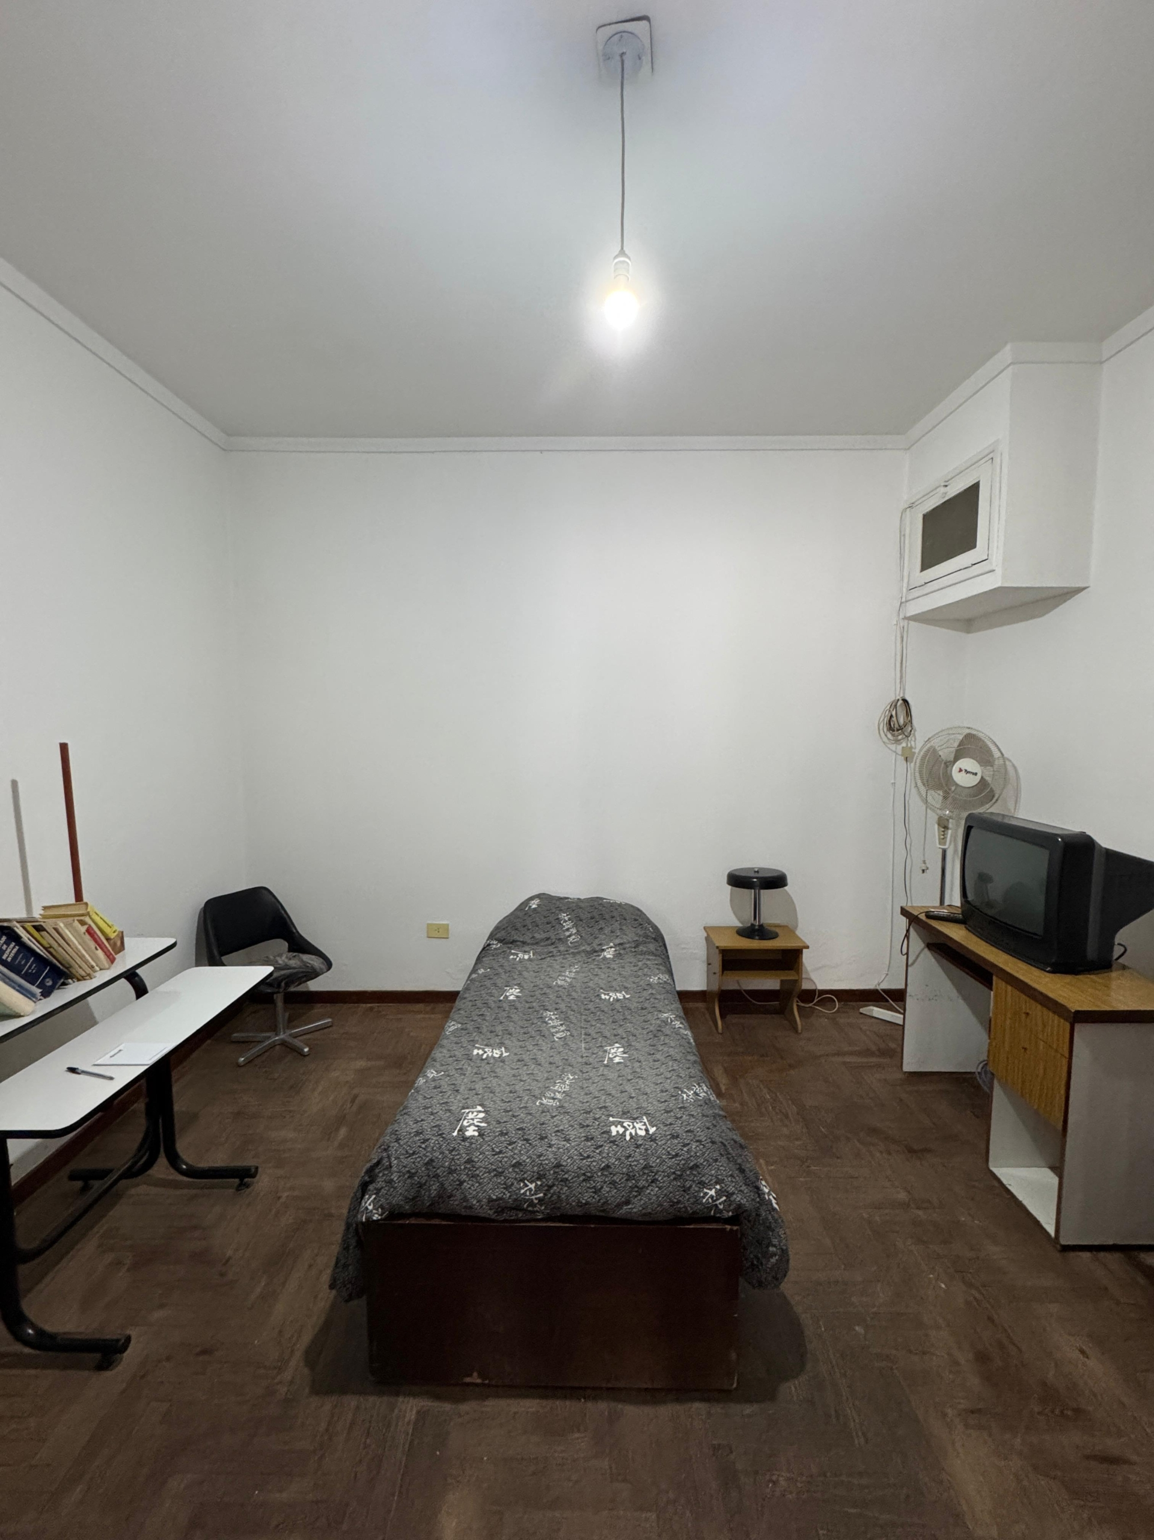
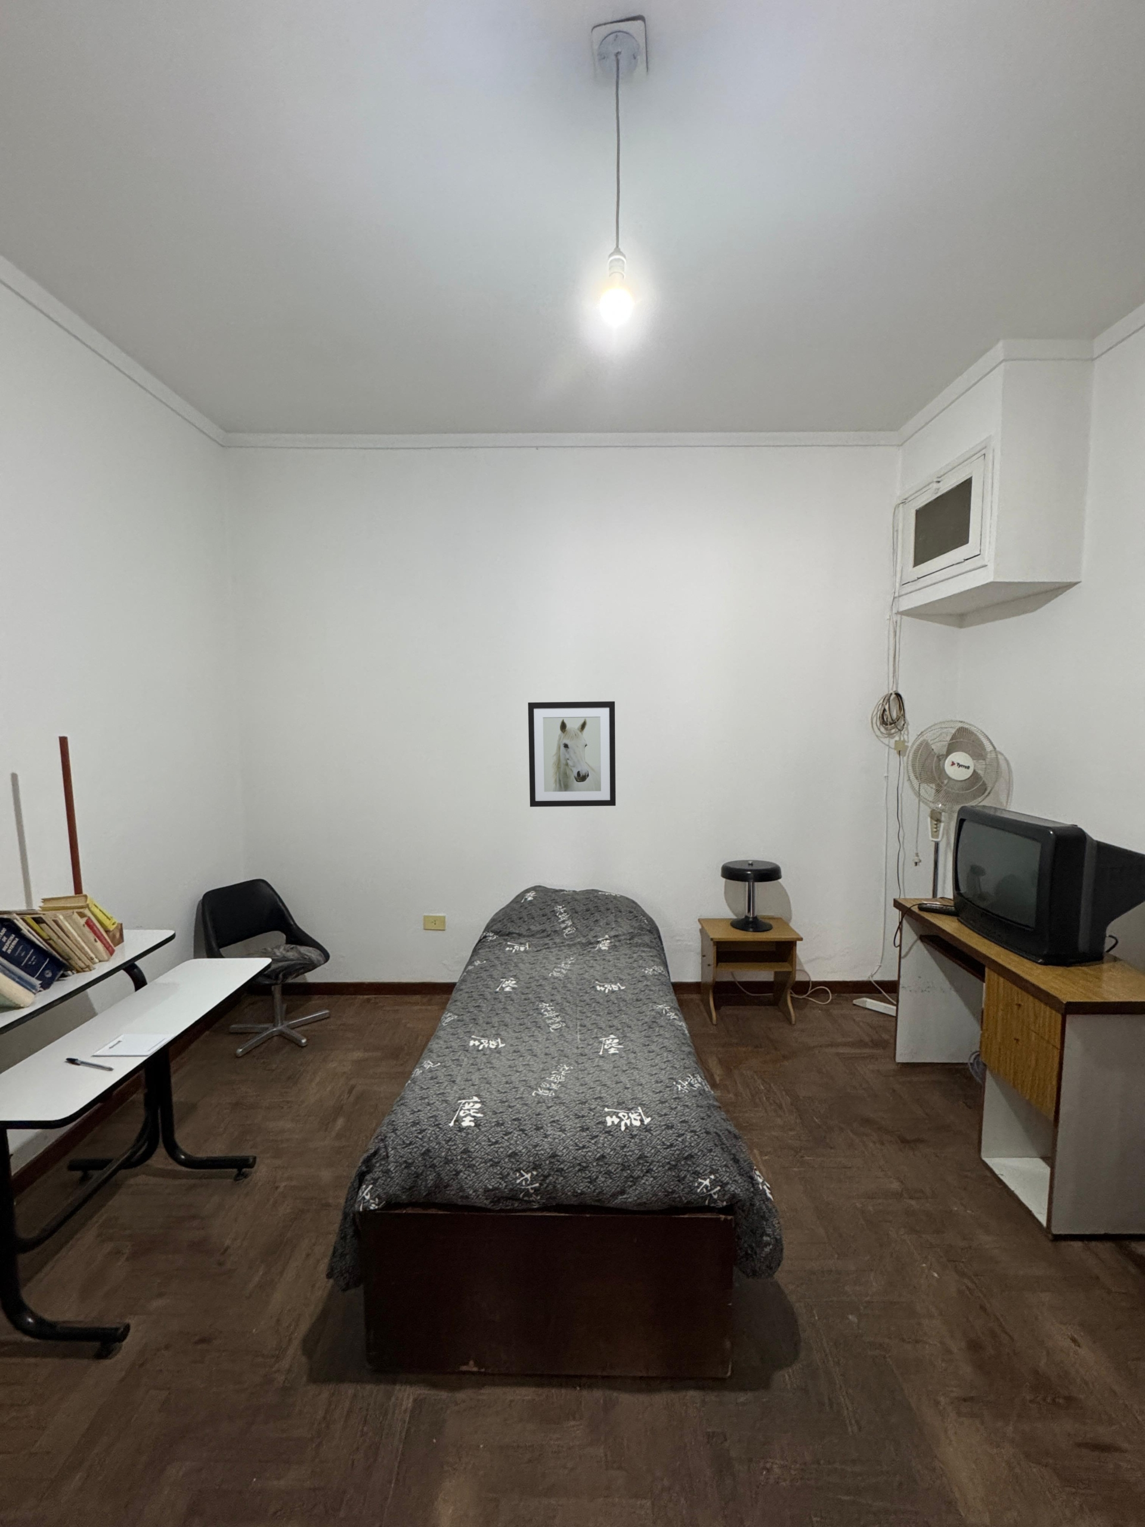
+ wall art (572, 754)
